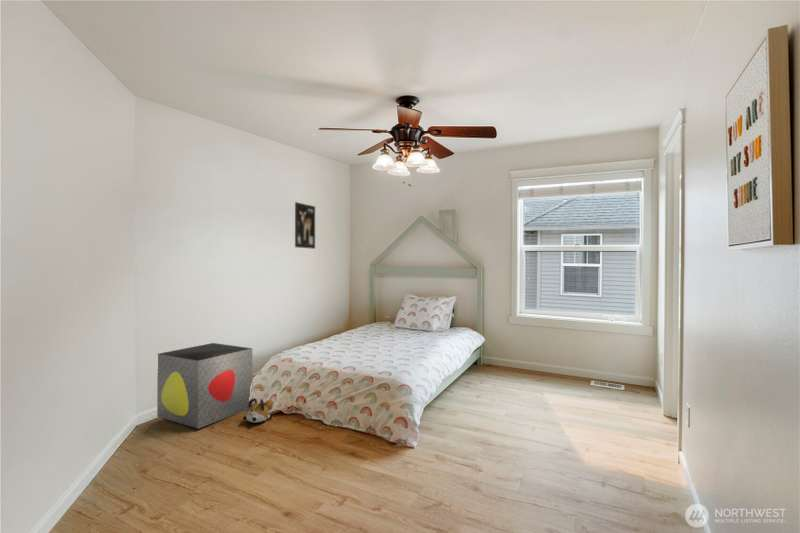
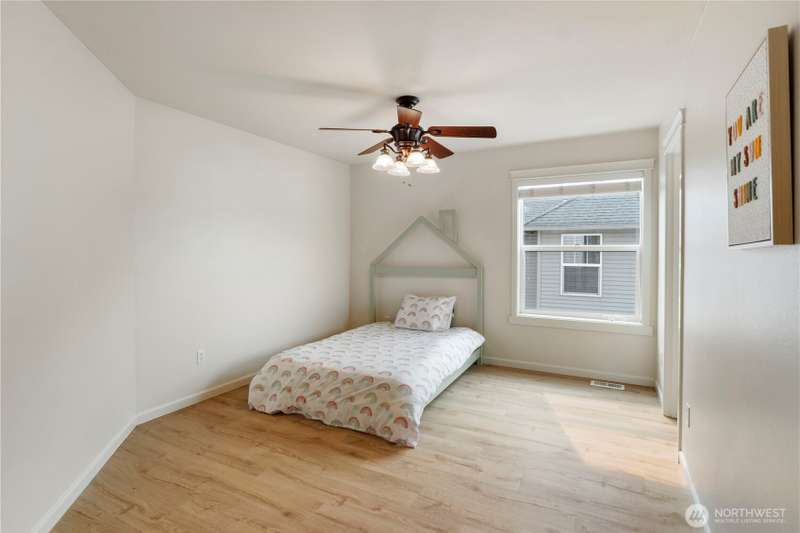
- storage bin (206, 381)
- wall art (305, 226)
- plush toy (261, 408)
